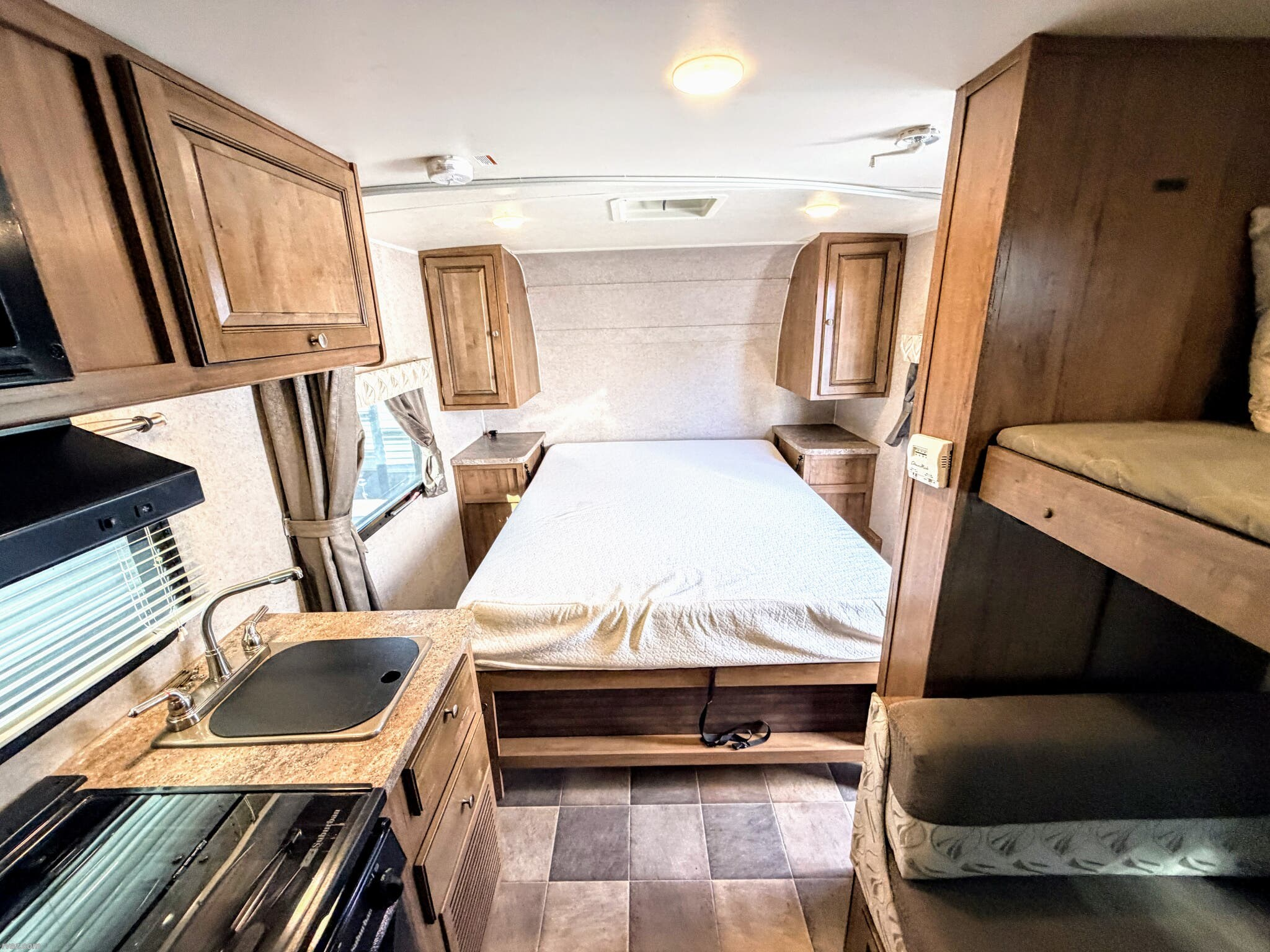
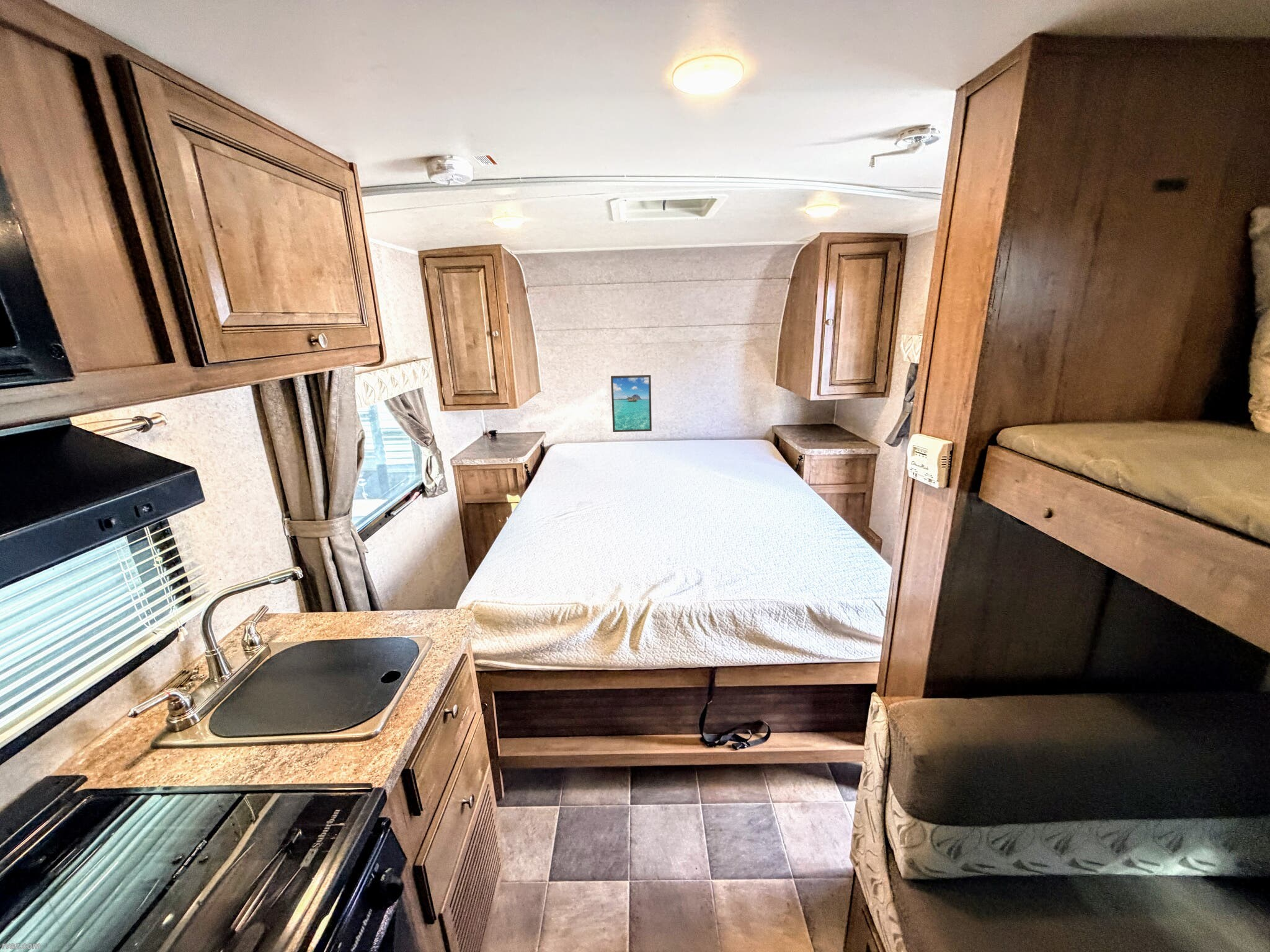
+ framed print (631, 403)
